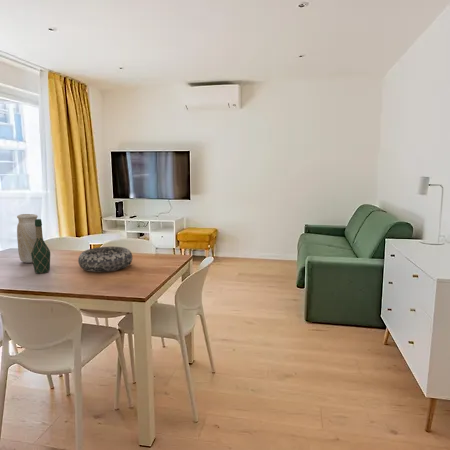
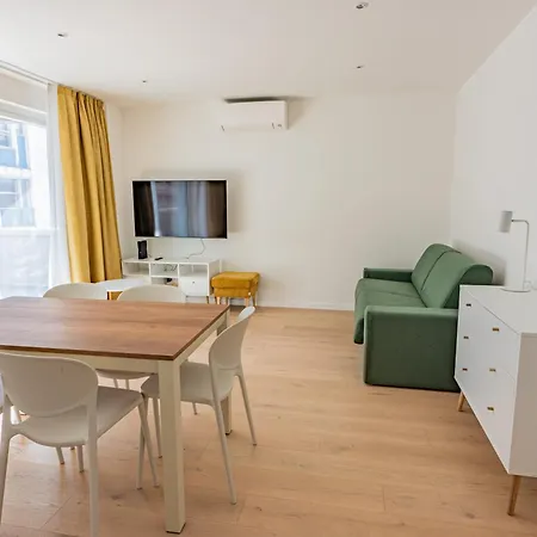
- wine bottle (40, 246)
- decorative bowl (106, 258)
- vase (29, 238)
